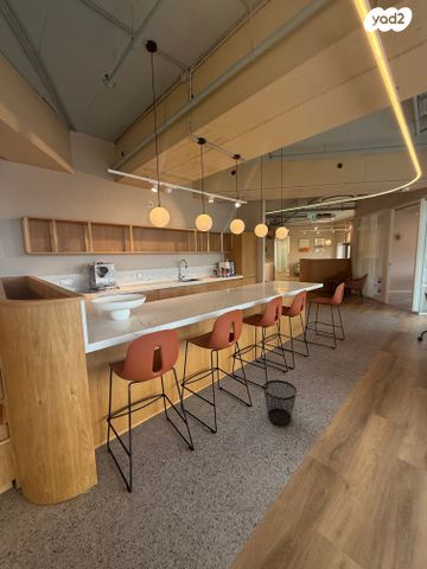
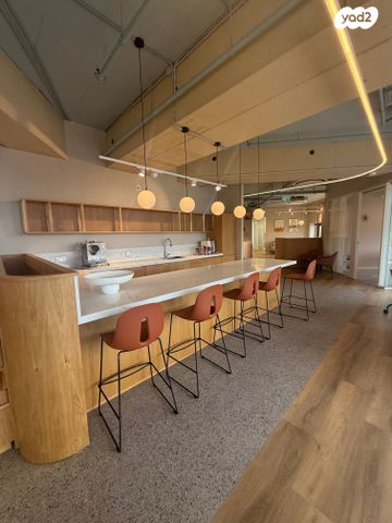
- wastebasket (279, 402)
